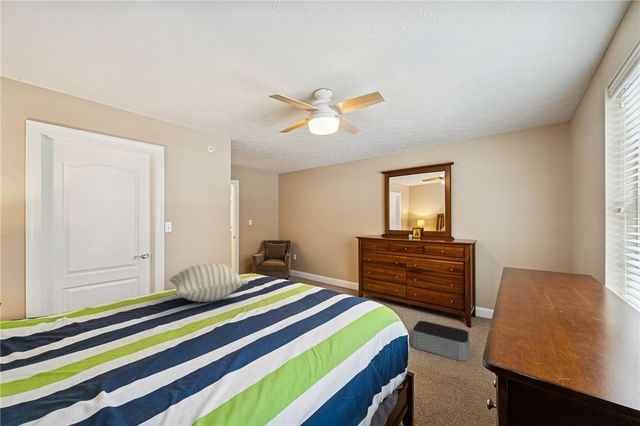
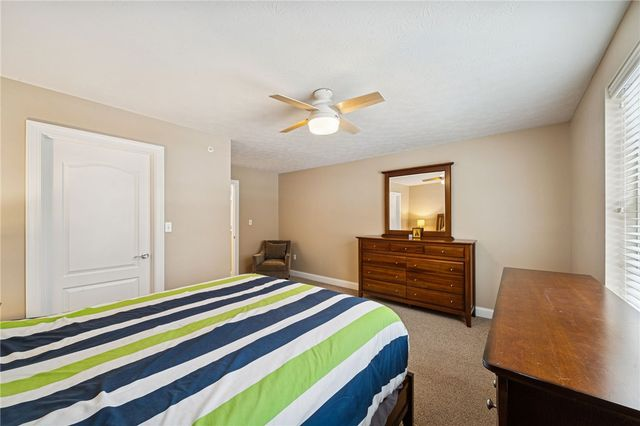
- storage bin (440, 339)
- pillow (207, 280)
